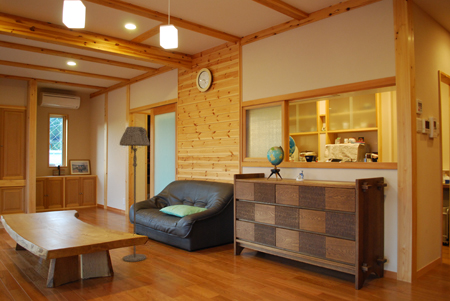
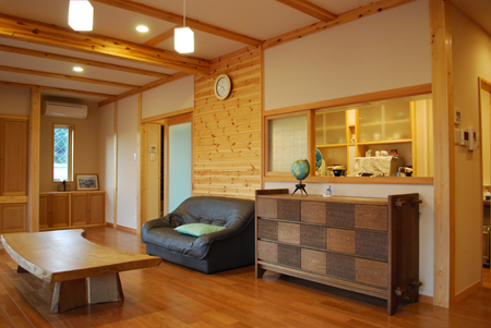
- floor lamp (134, 192)
